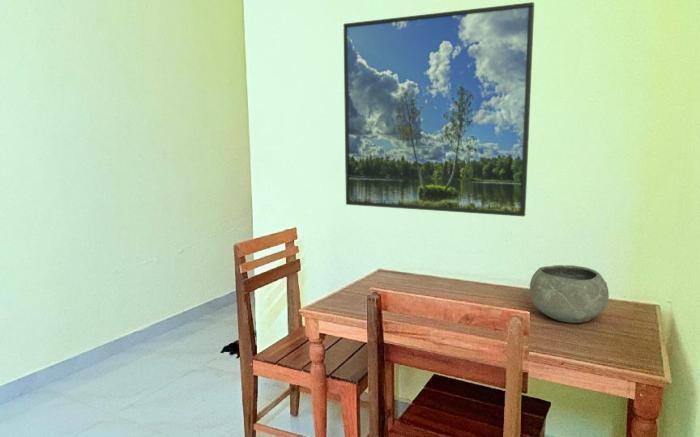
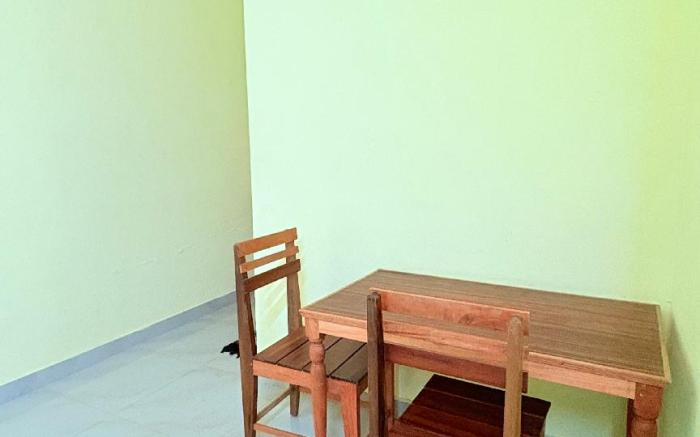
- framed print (429, 114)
- bowl (568, 293)
